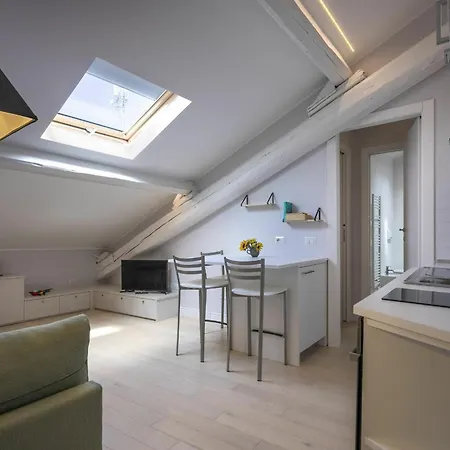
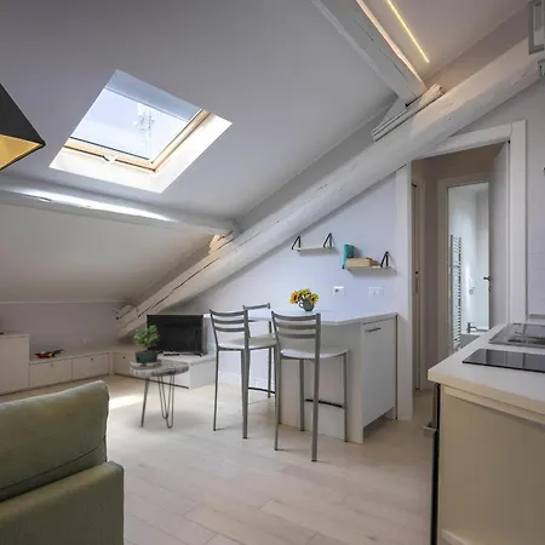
+ side table (160, 395)
+ potted plant (147, 345)
